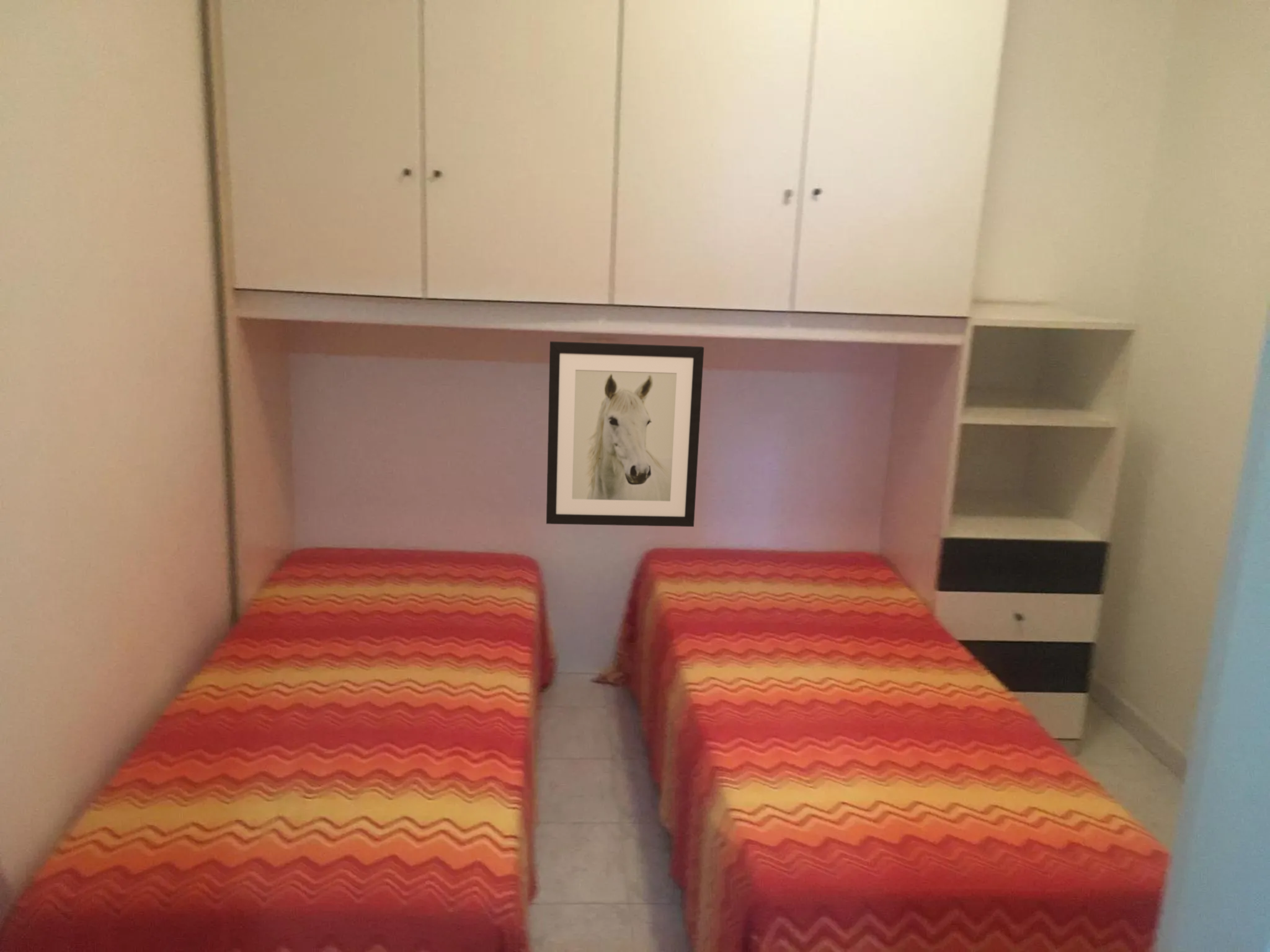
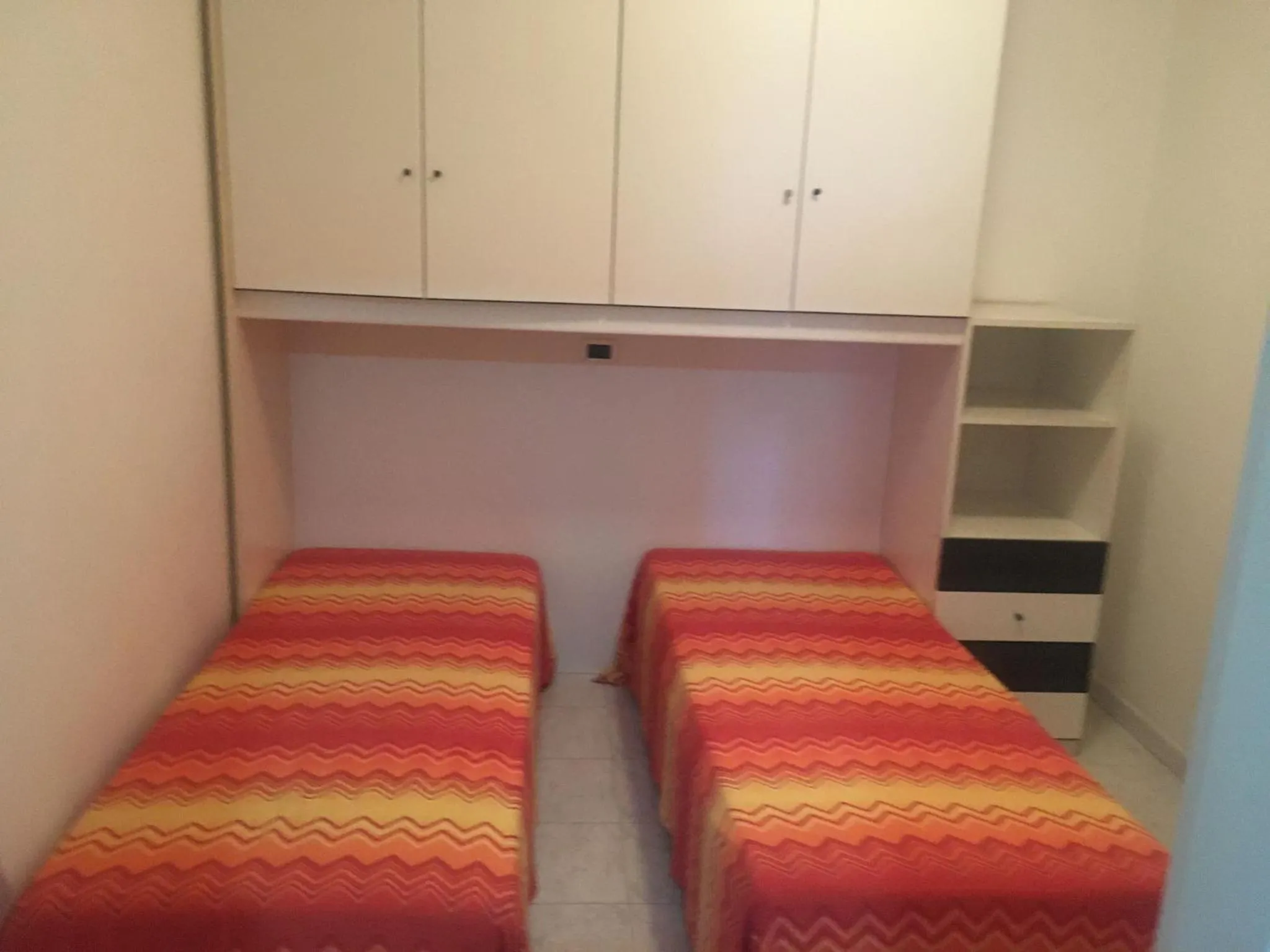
- wall art (623, 436)
